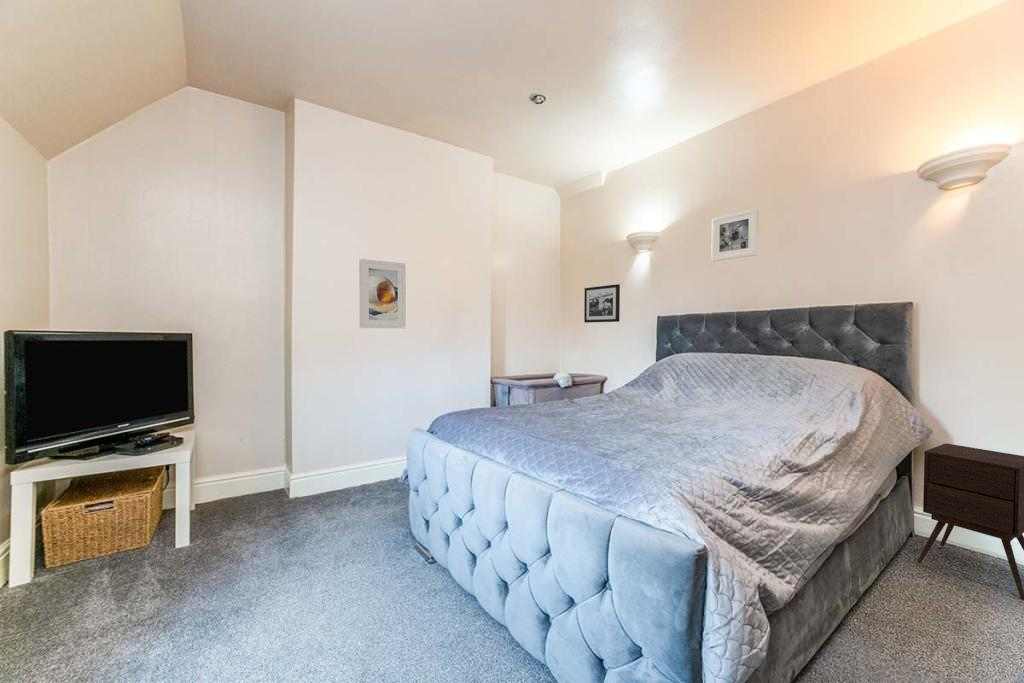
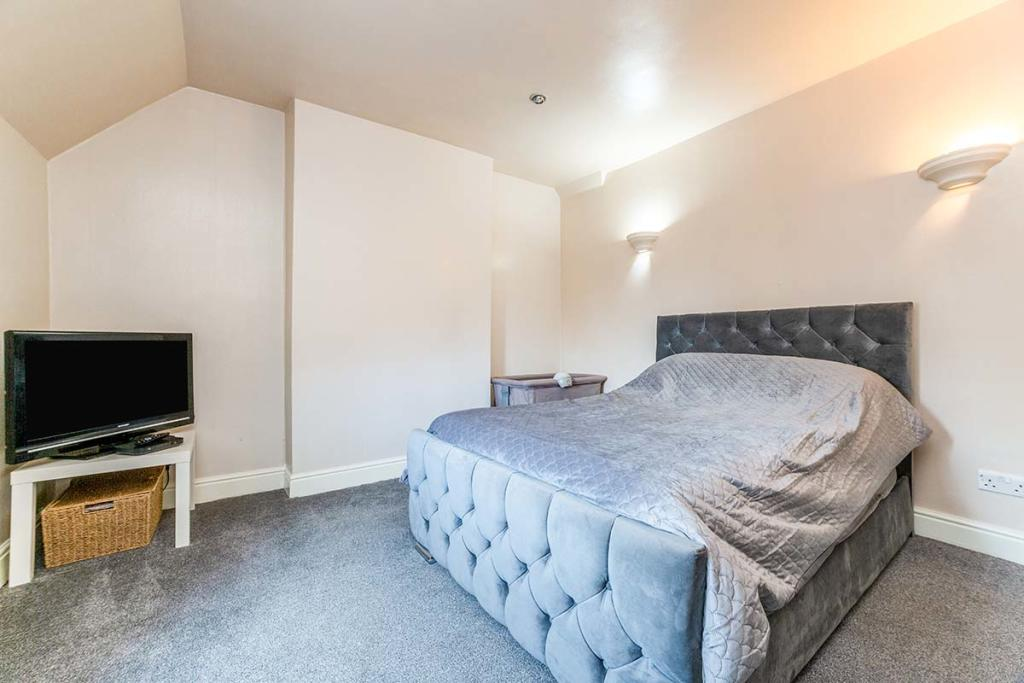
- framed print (383, 294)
- picture frame (601, 304)
- side table (979, 512)
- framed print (734, 236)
